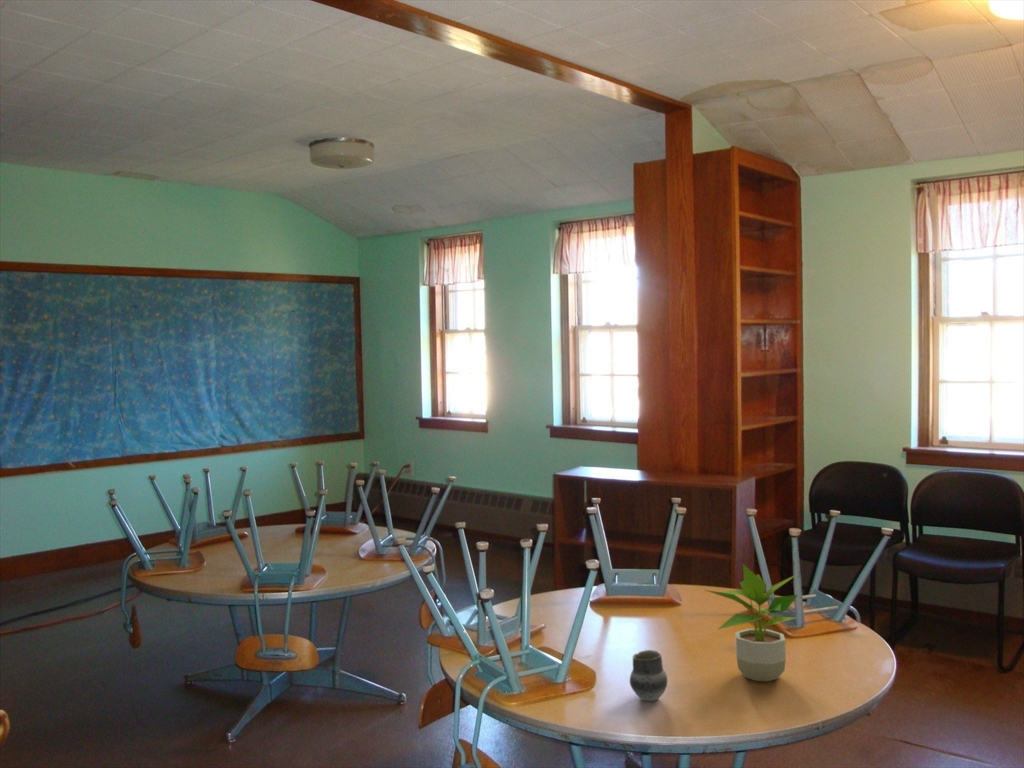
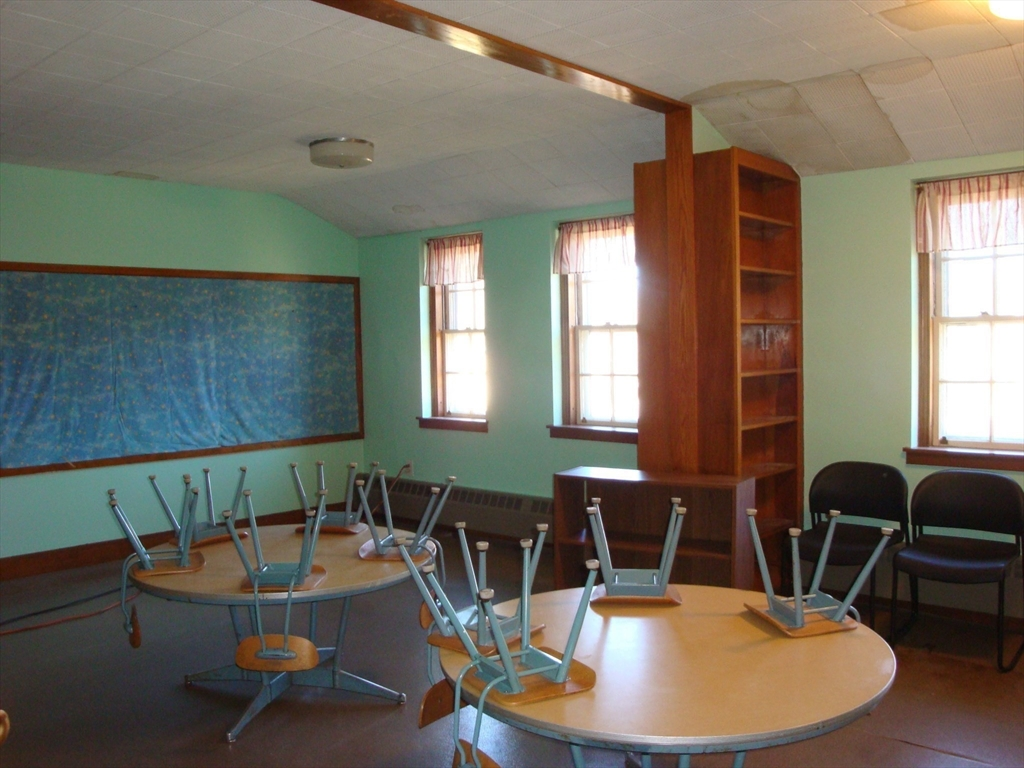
- cup (649, 674)
- potted plant (750, 621)
